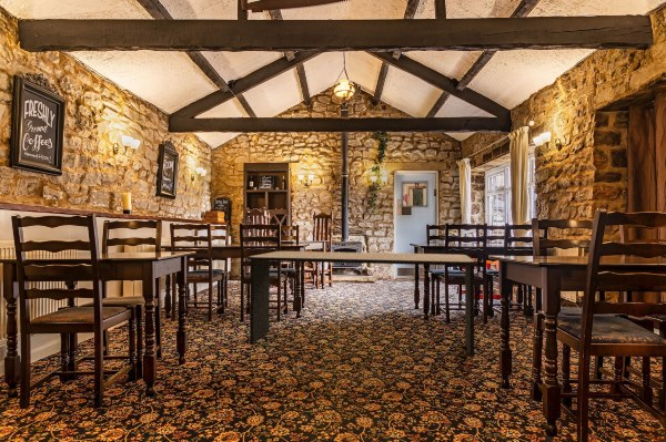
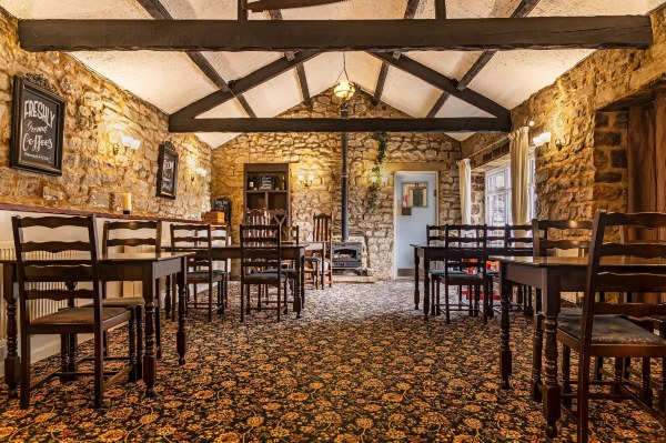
- dining table (361, 263)
